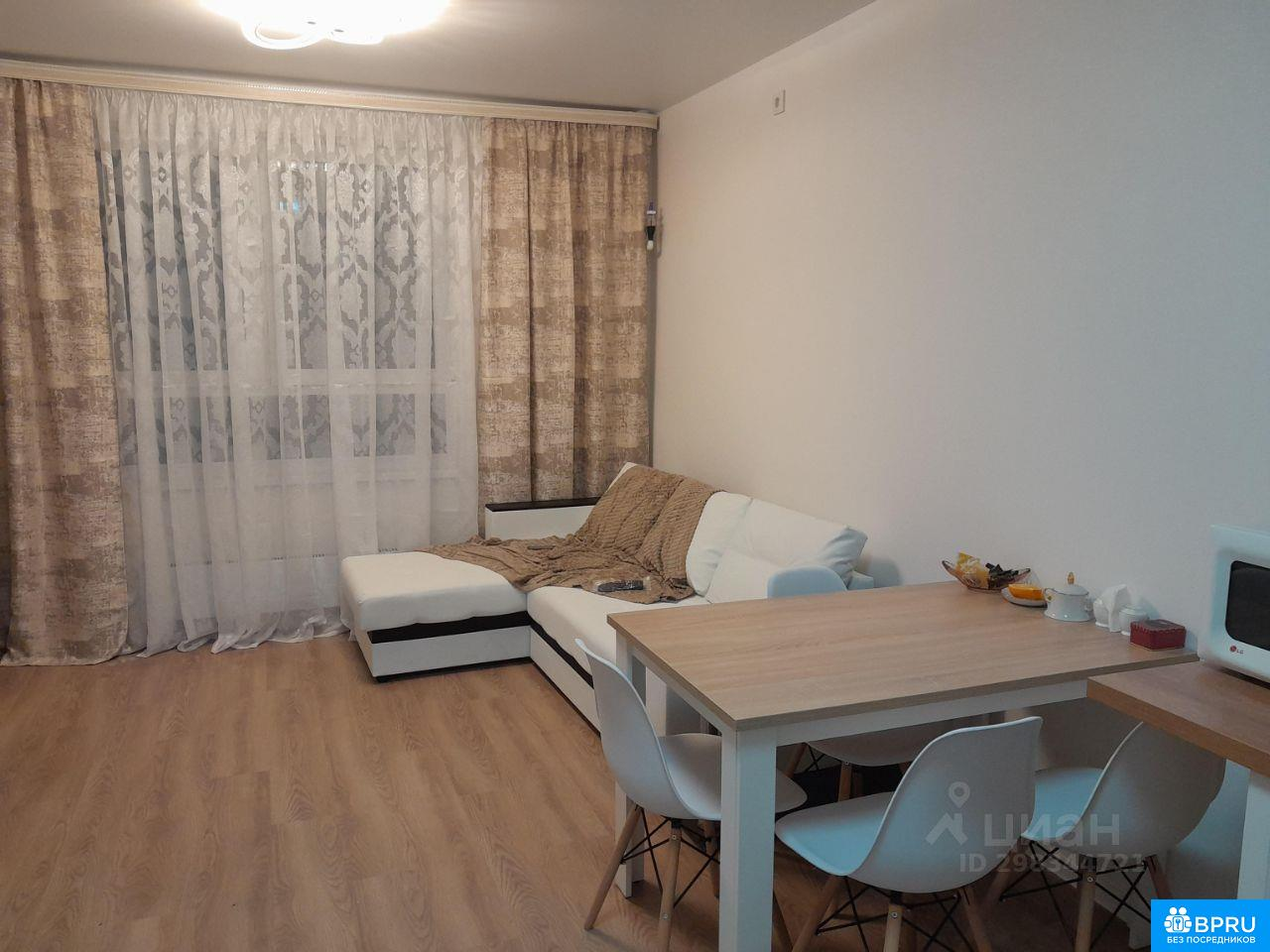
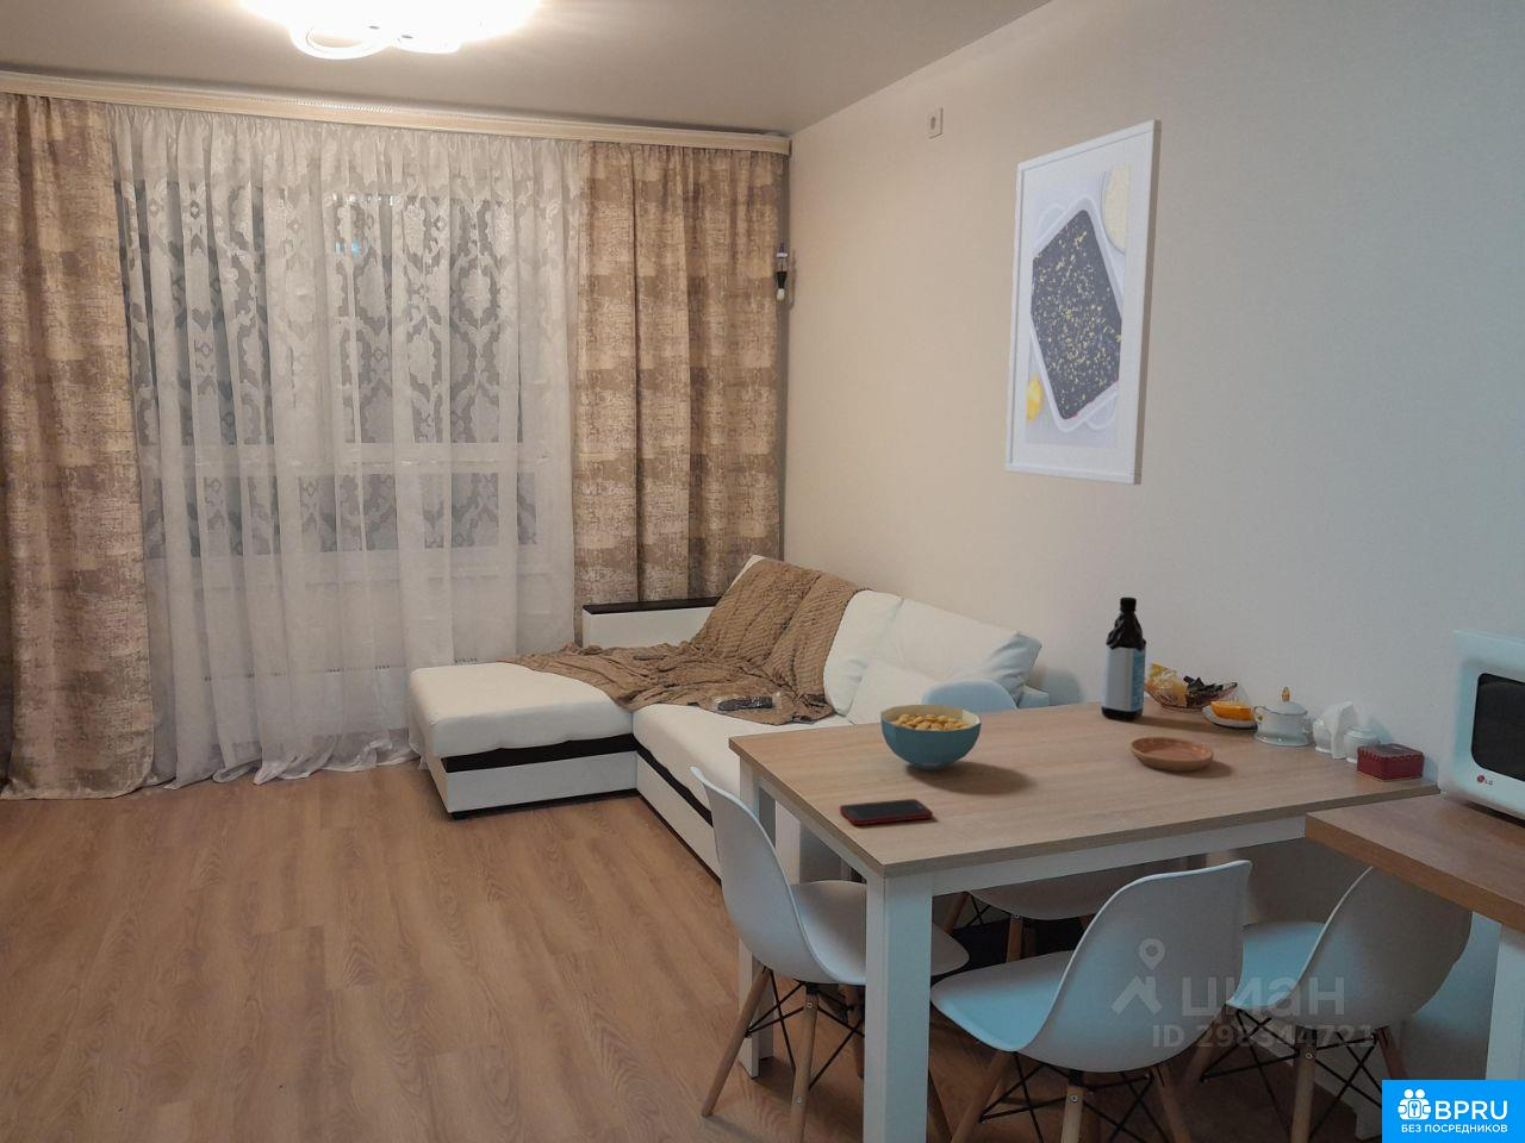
+ cell phone (885, 810)
+ water bottle (1125, 657)
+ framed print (1075, 313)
+ cereal bowl (929, 741)
+ saucer (1170, 755)
